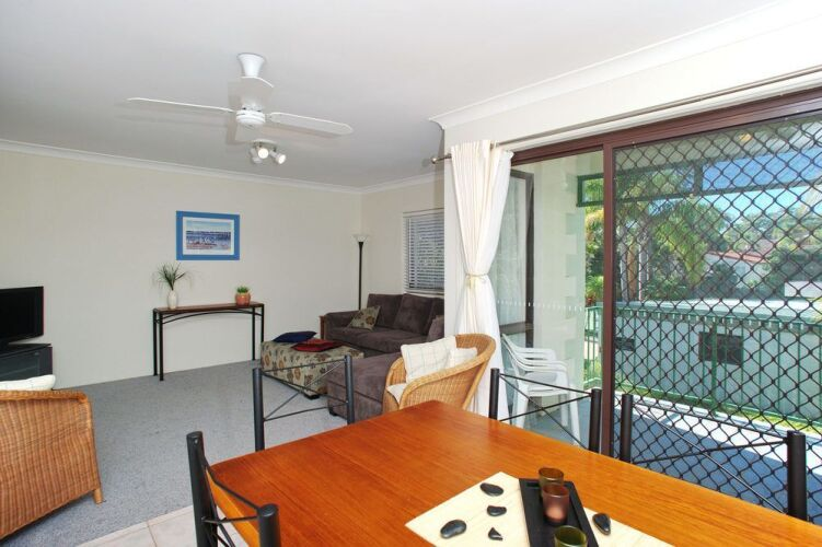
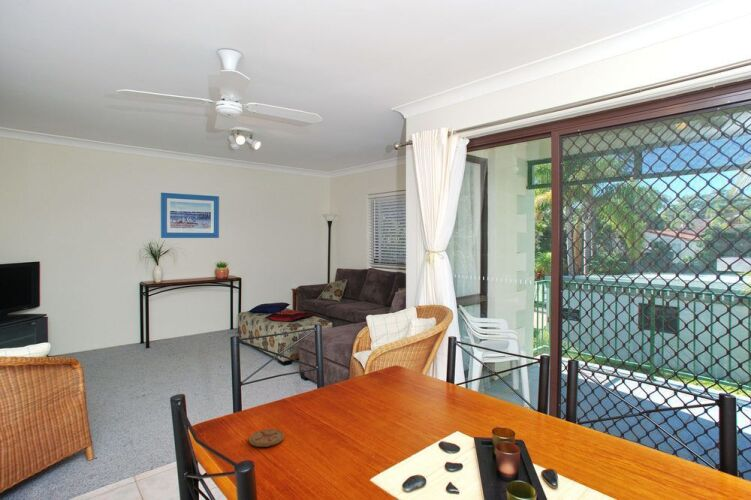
+ coaster (266, 437)
